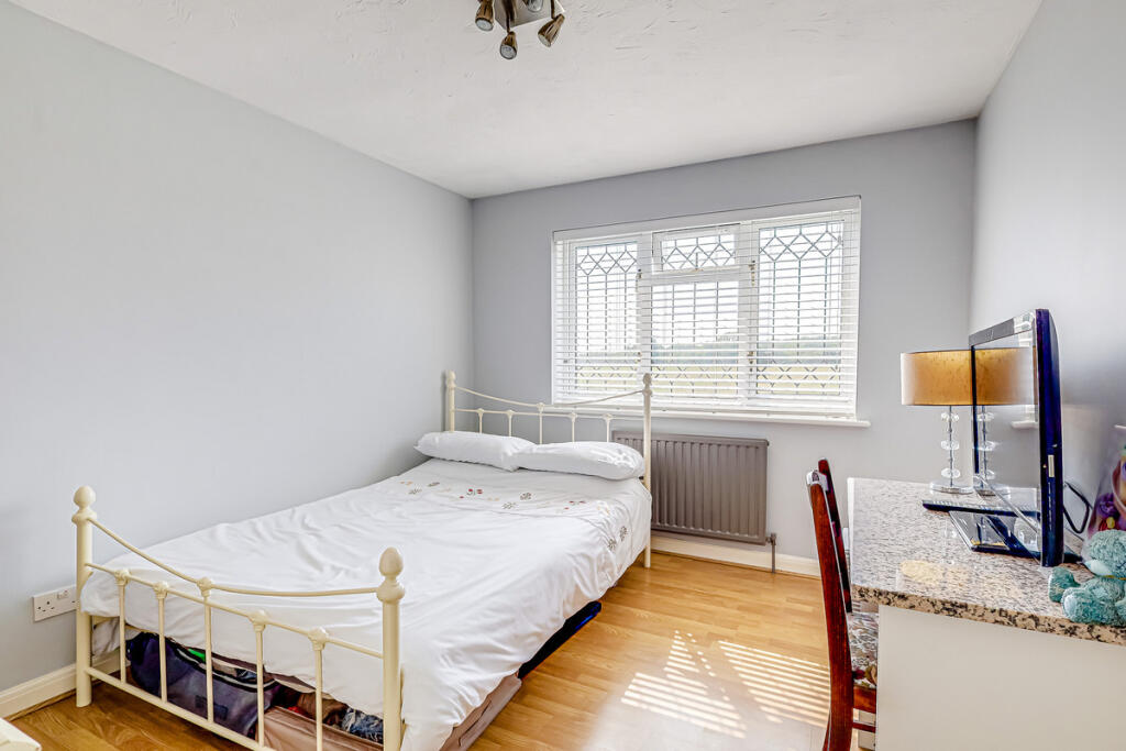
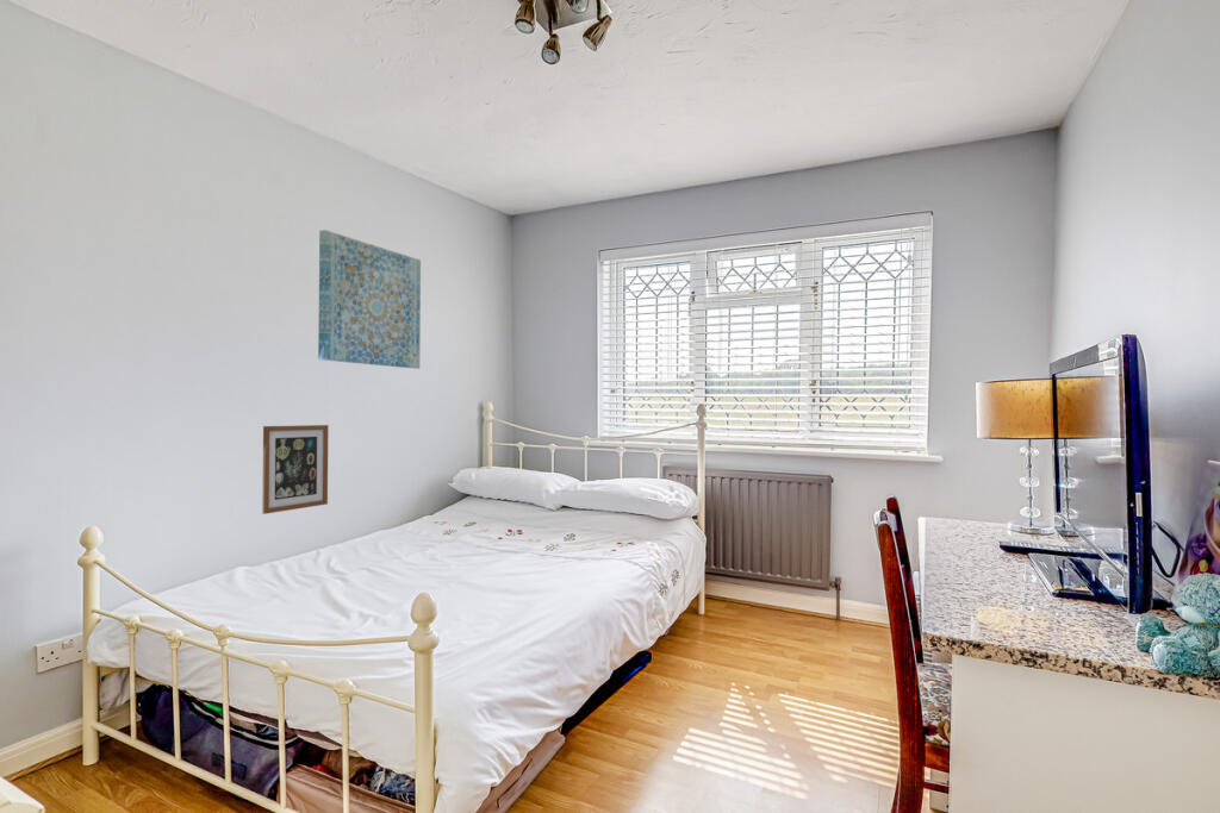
+ wall art (373, 305)
+ wall art (297, 467)
